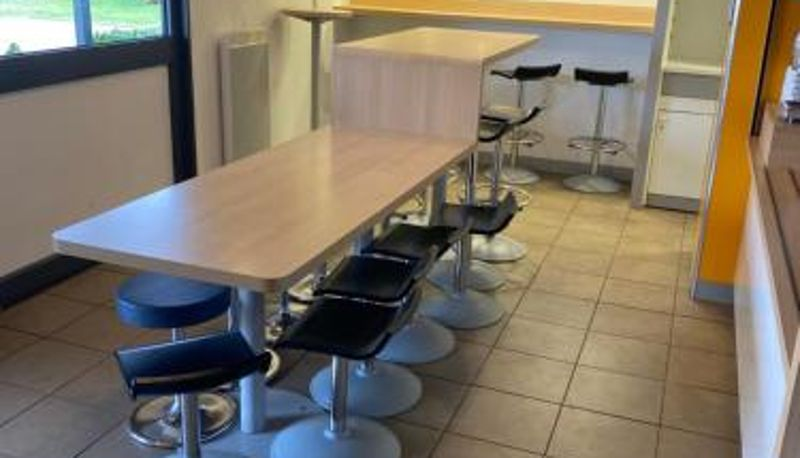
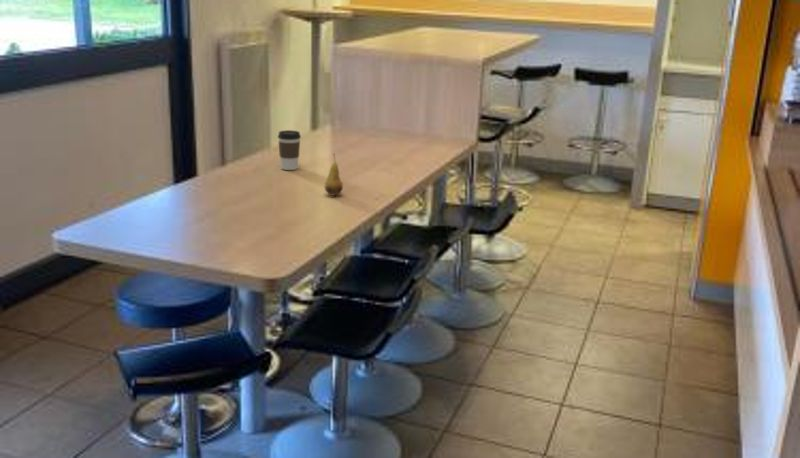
+ coffee cup (289, 150)
+ fruit (333, 175)
